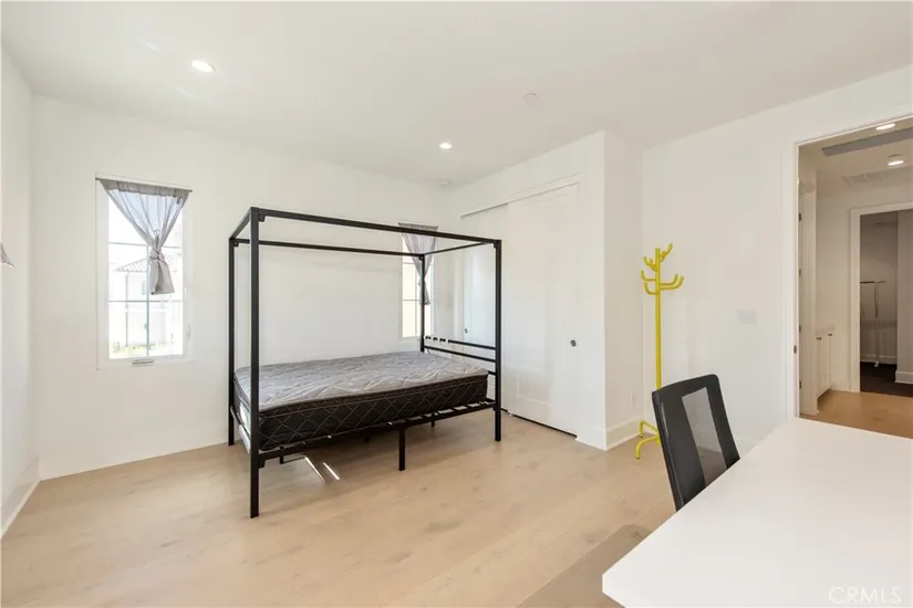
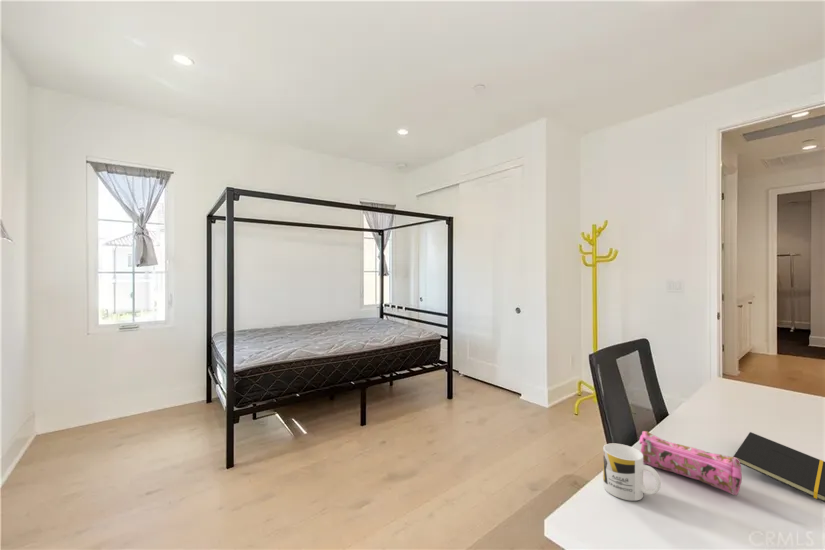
+ pencil case (687, 460)
+ notepad (782, 462)
+ mug (630, 474)
